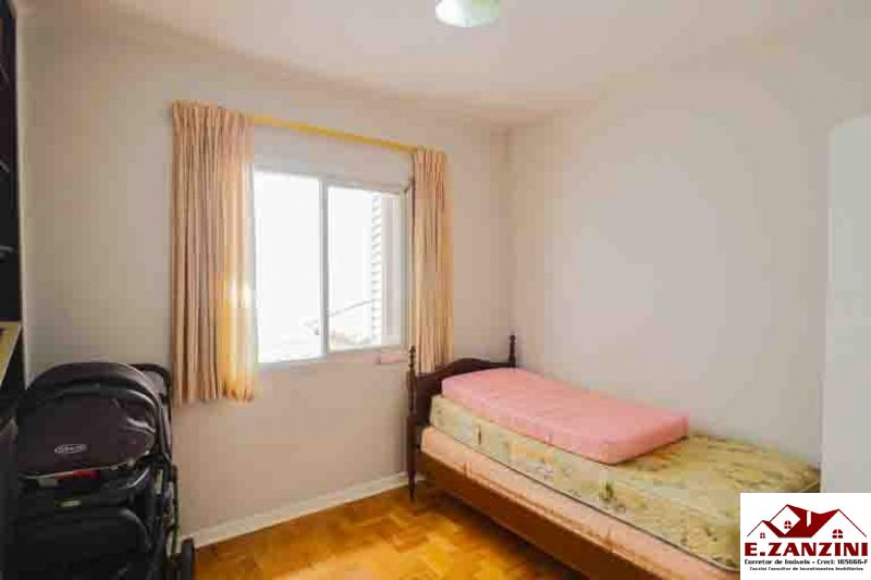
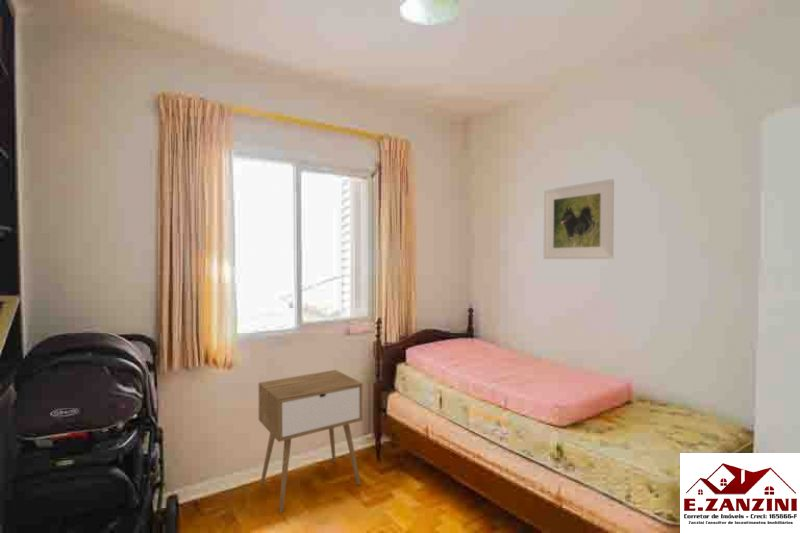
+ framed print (576, 222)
+ nightstand (310, 433)
